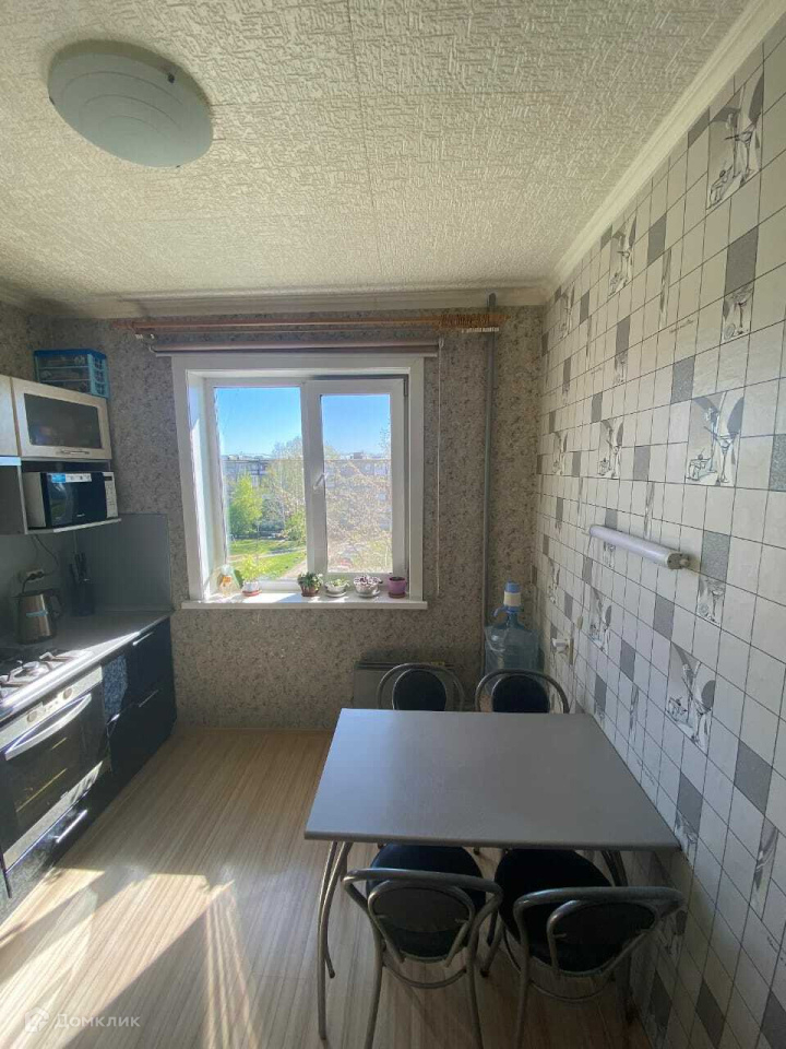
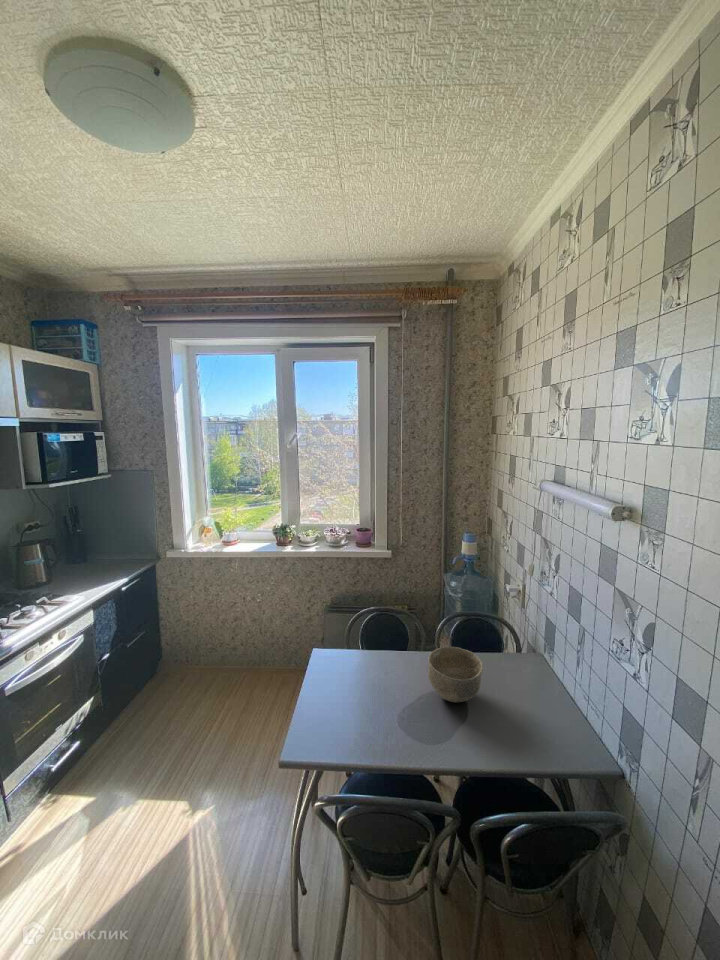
+ bowl (455, 678)
